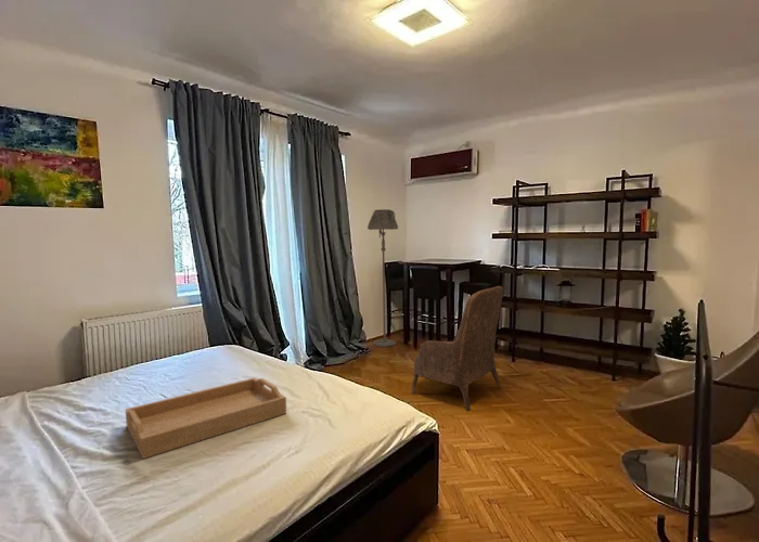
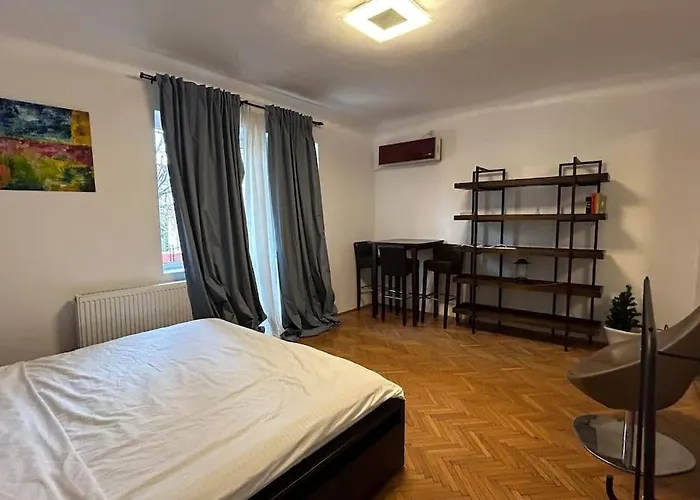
- armchair (456, 338)
- serving tray (208, 409)
- floor lamp (383, 278)
